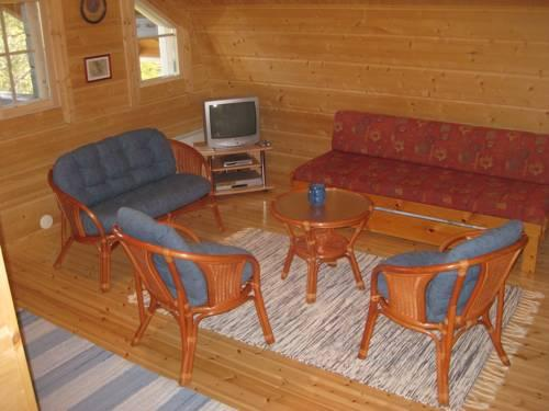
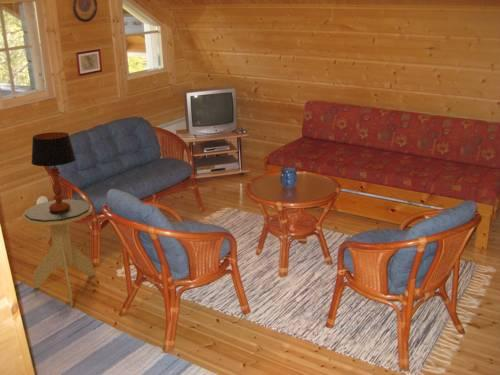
+ side table (63, 251)
+ table lamp (55, 173)
